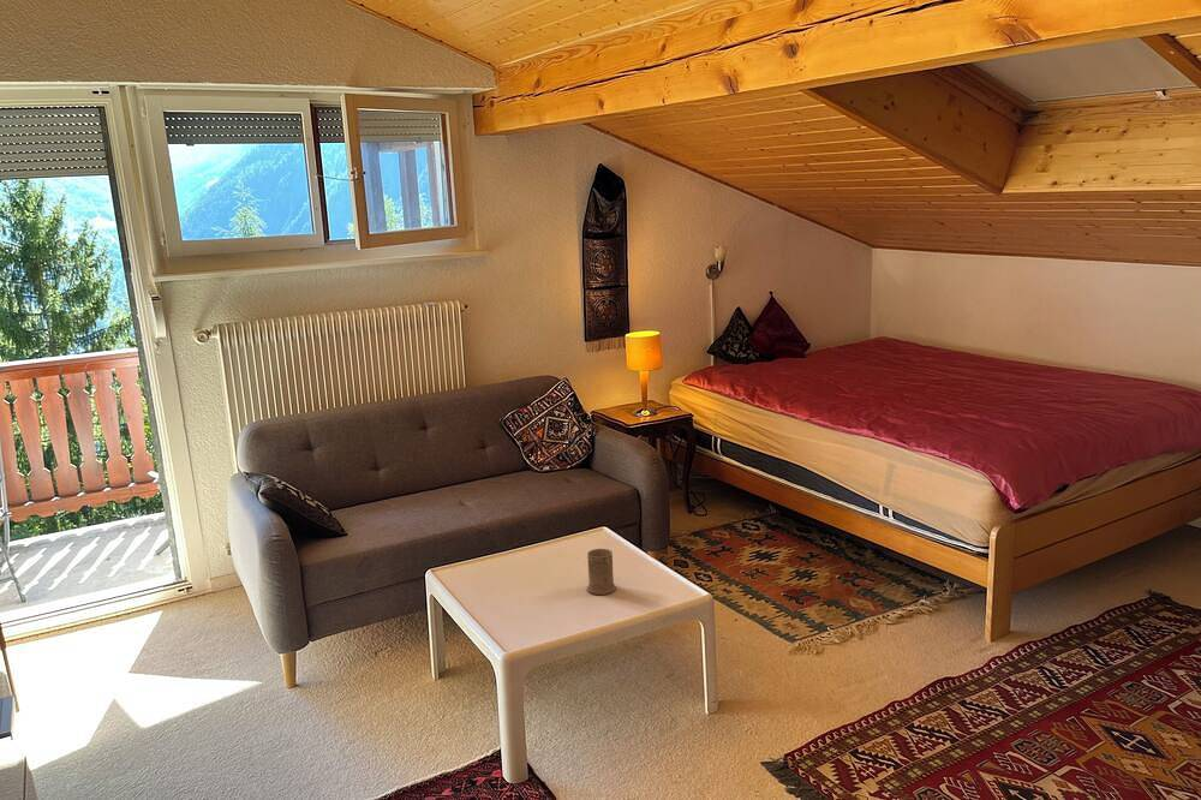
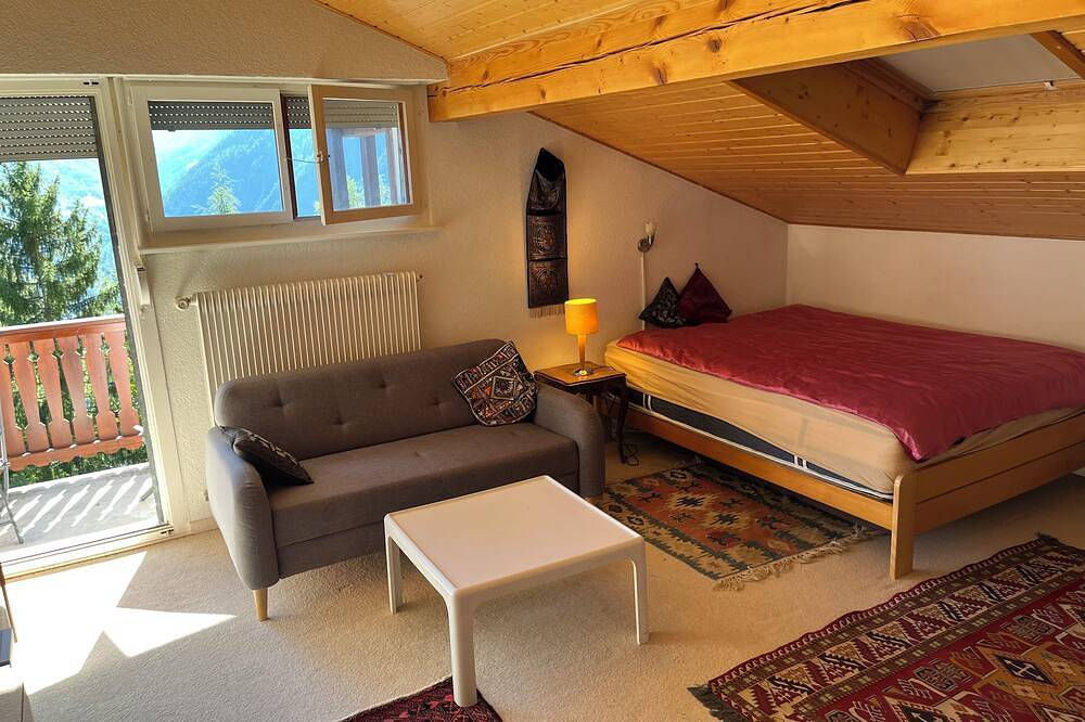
- mug (602, 572)
